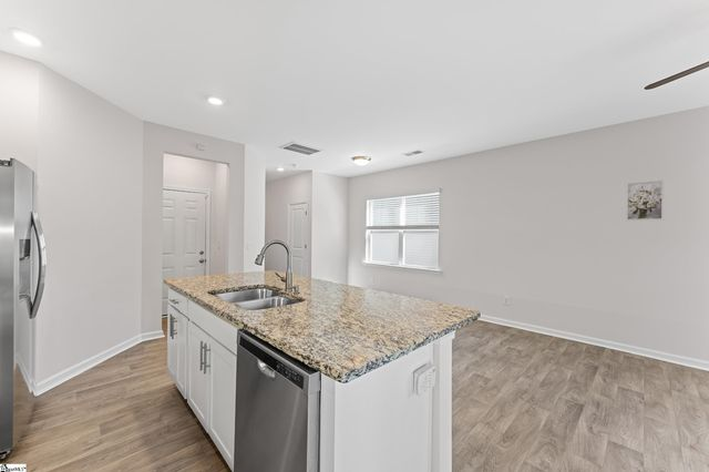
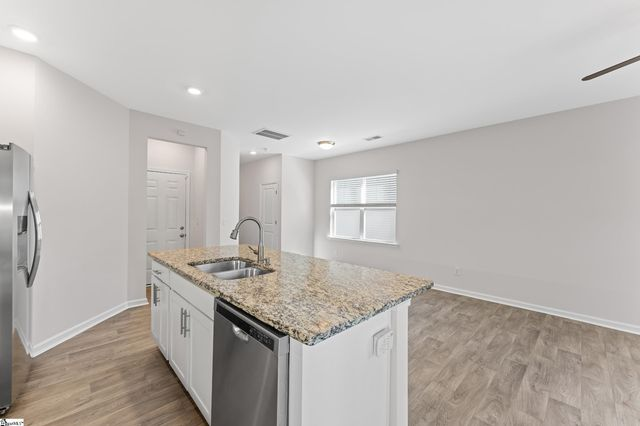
- wall art (644, 201)
